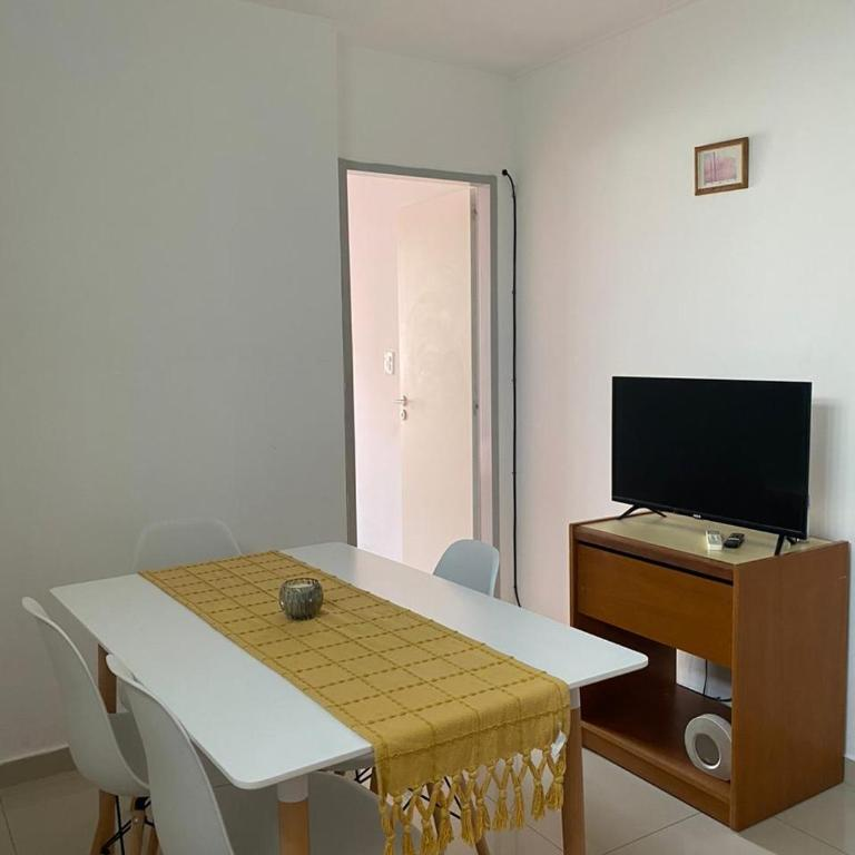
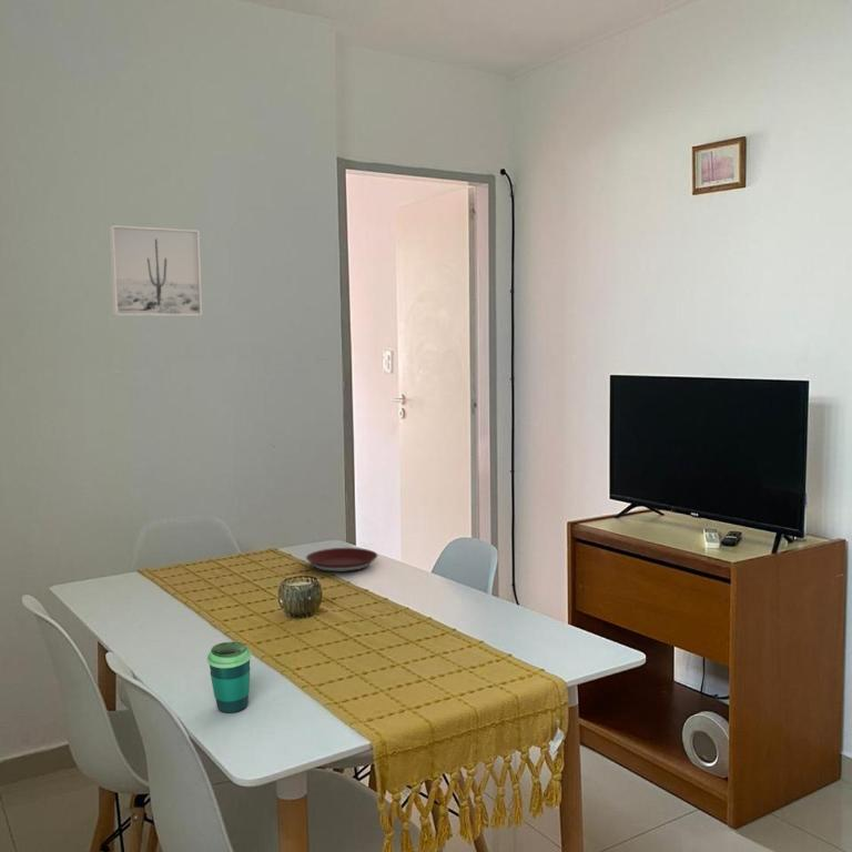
+ plate (342, 560)
+ wall art (156, 272)
+ cup (230, 678)
